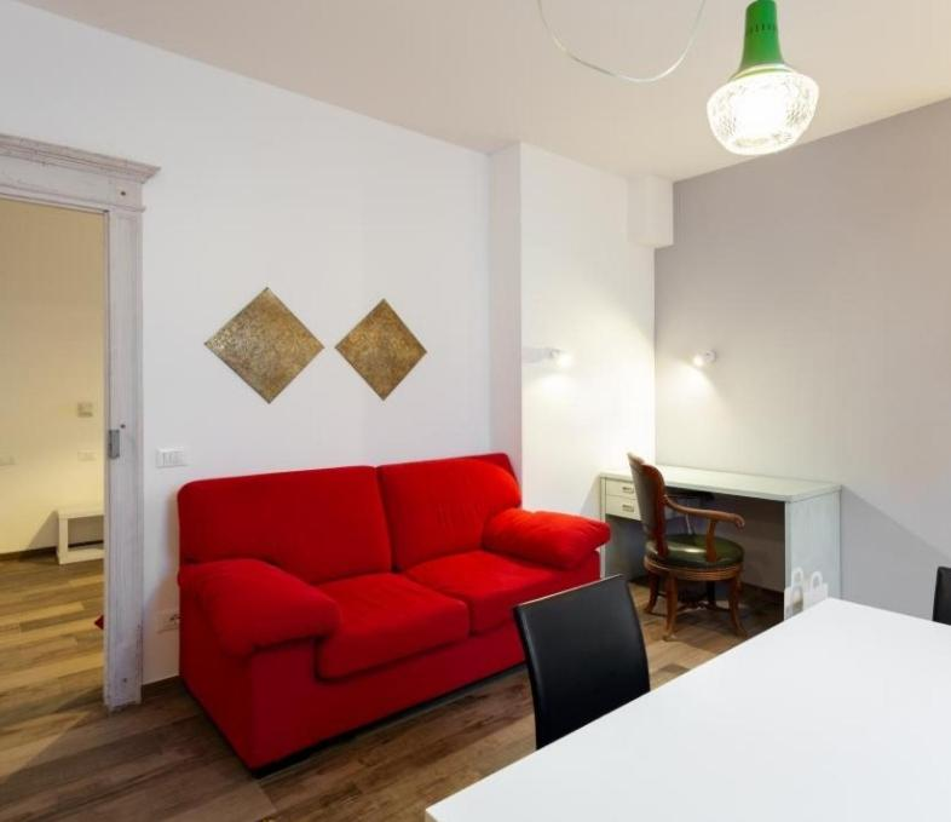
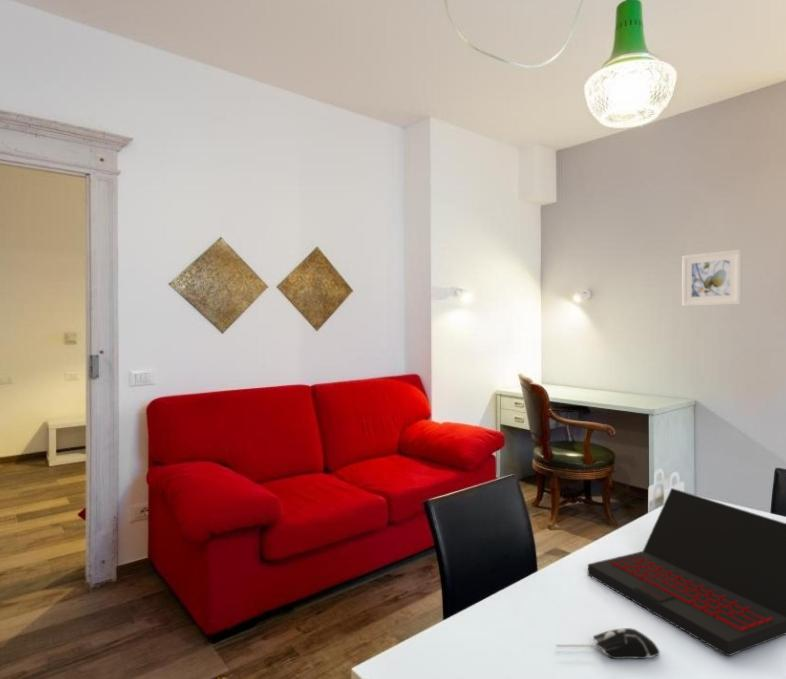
+ computer mouse (606, 639)
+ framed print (710, 279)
+ laptop (697, 555)
